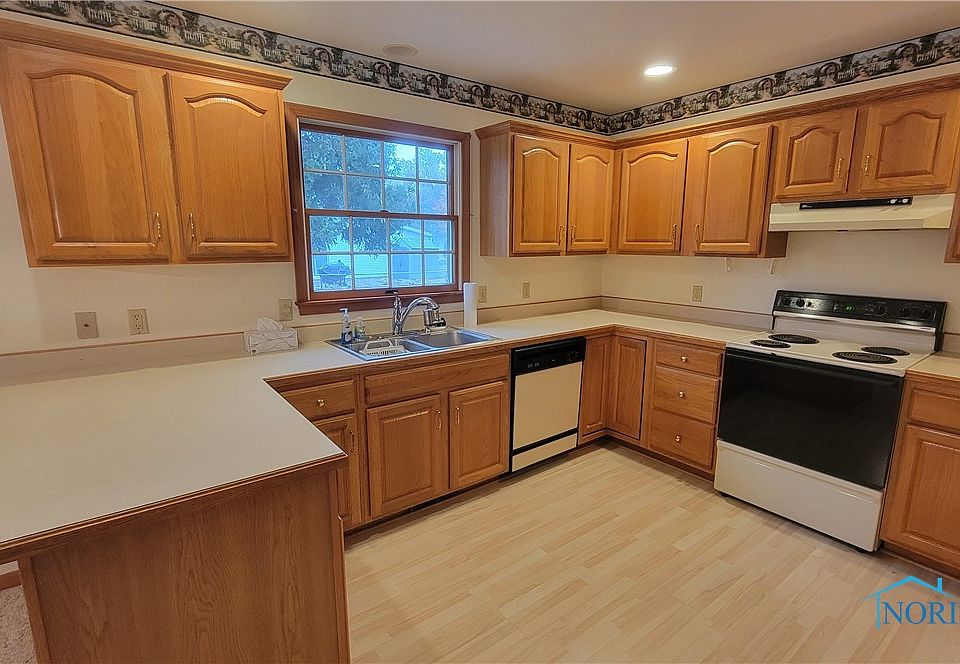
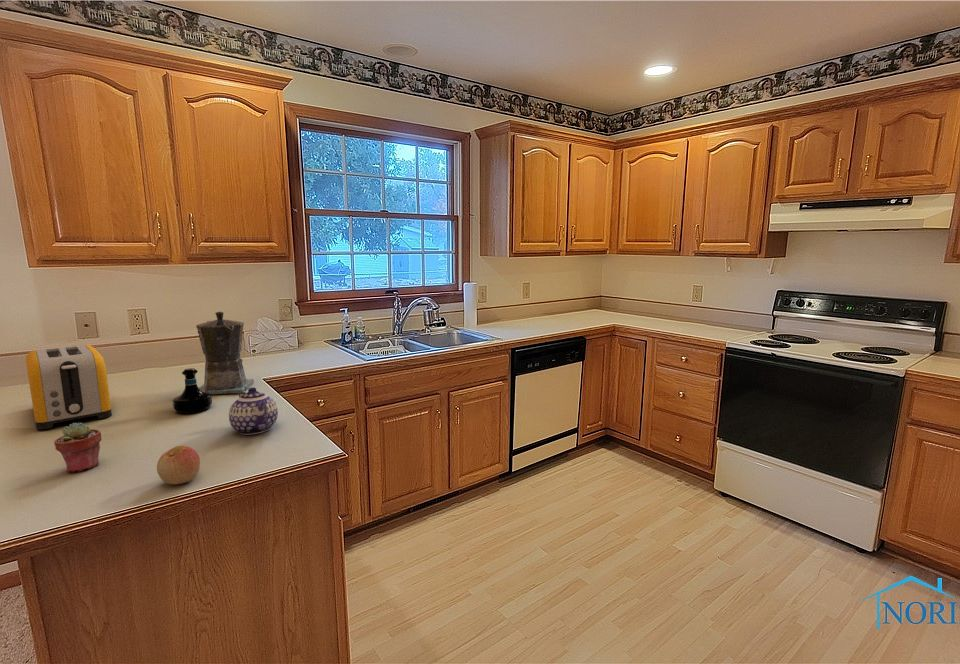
+ apple (178, 464)
+ toaster (68, 382)
+ coffee maker (222, 350)
+ potted succulent (79, 444)
+ teapot (253, 408)
+ tequila bottle (191, 389)
